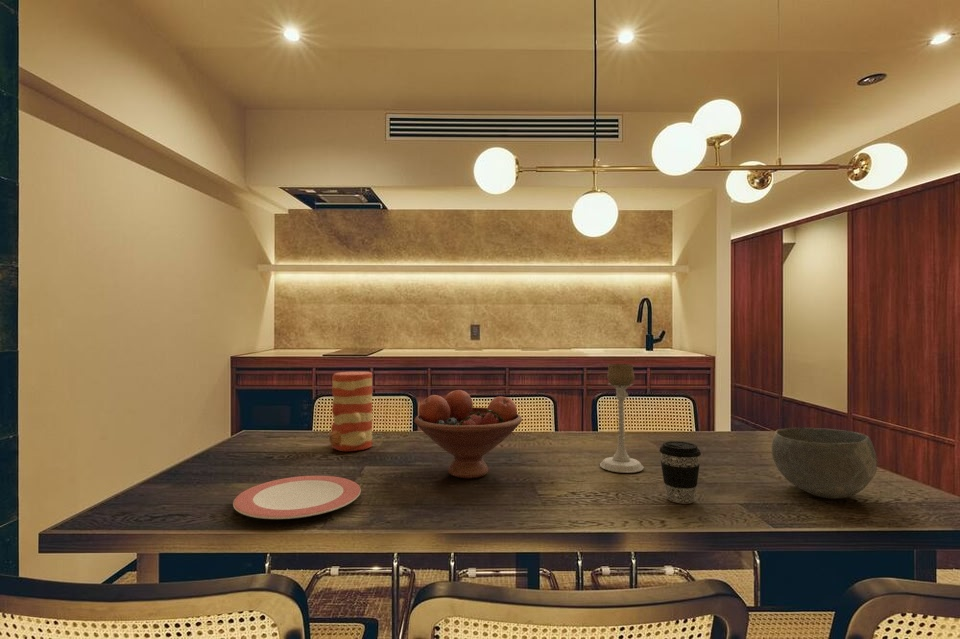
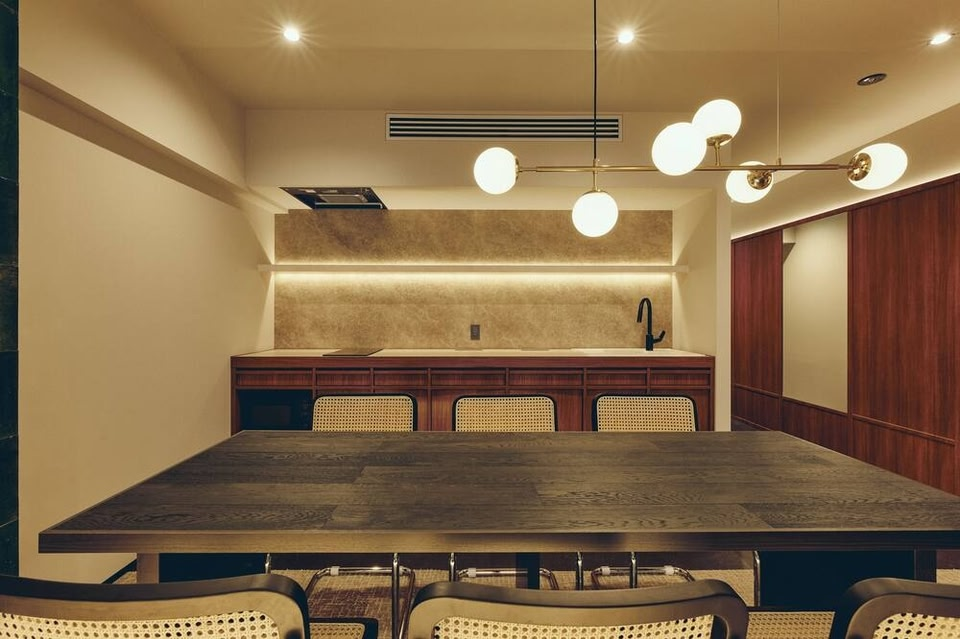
- coffee cup (680, 471)
- vase (350, 410)
- plate (299, 497)
- bowl (822, 462)
- candle holder (621, 415)
- fruit bowl (468, 433)
